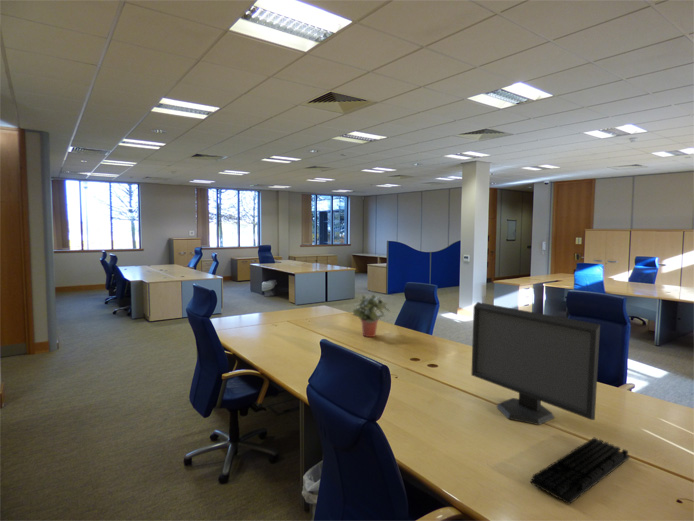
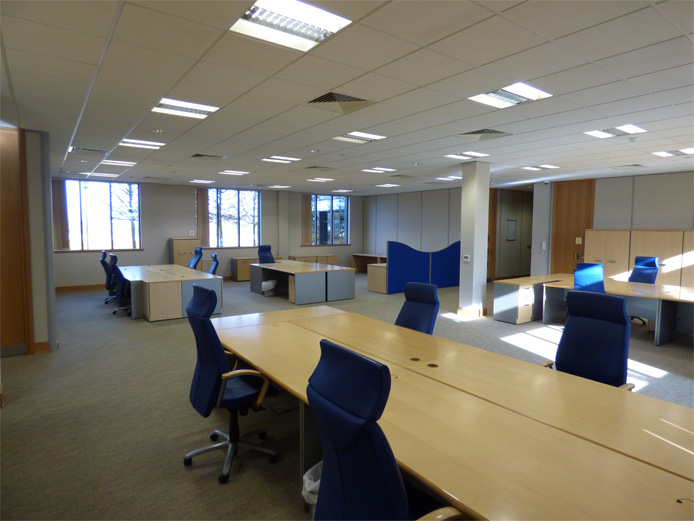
- potted plant (369, 314)
- keyboard (582, 466)
- monitor (526, 362)
